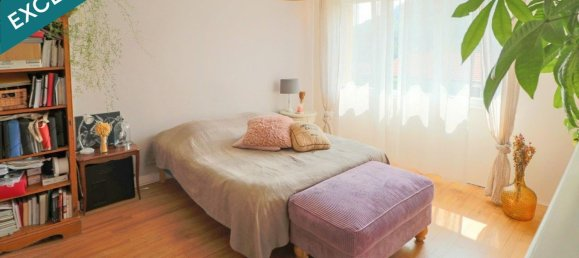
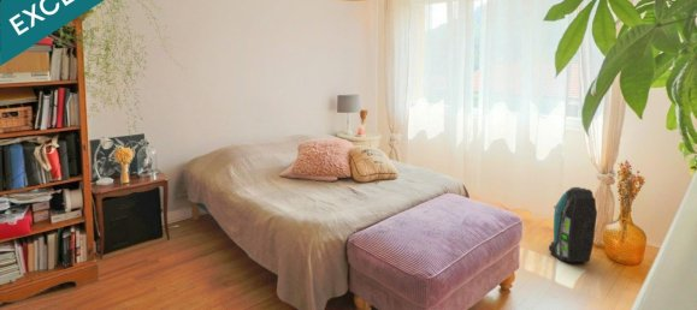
+ backpack (573, 222)
